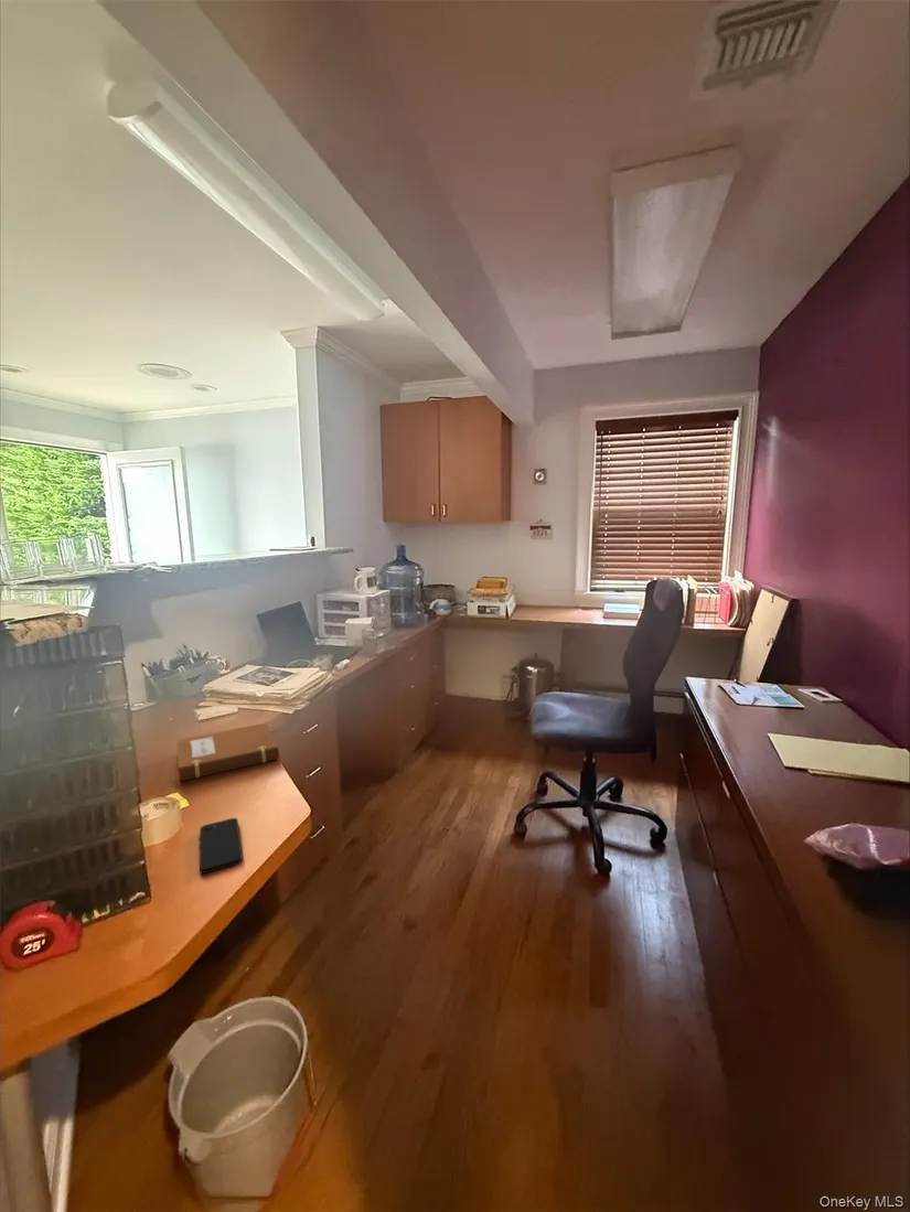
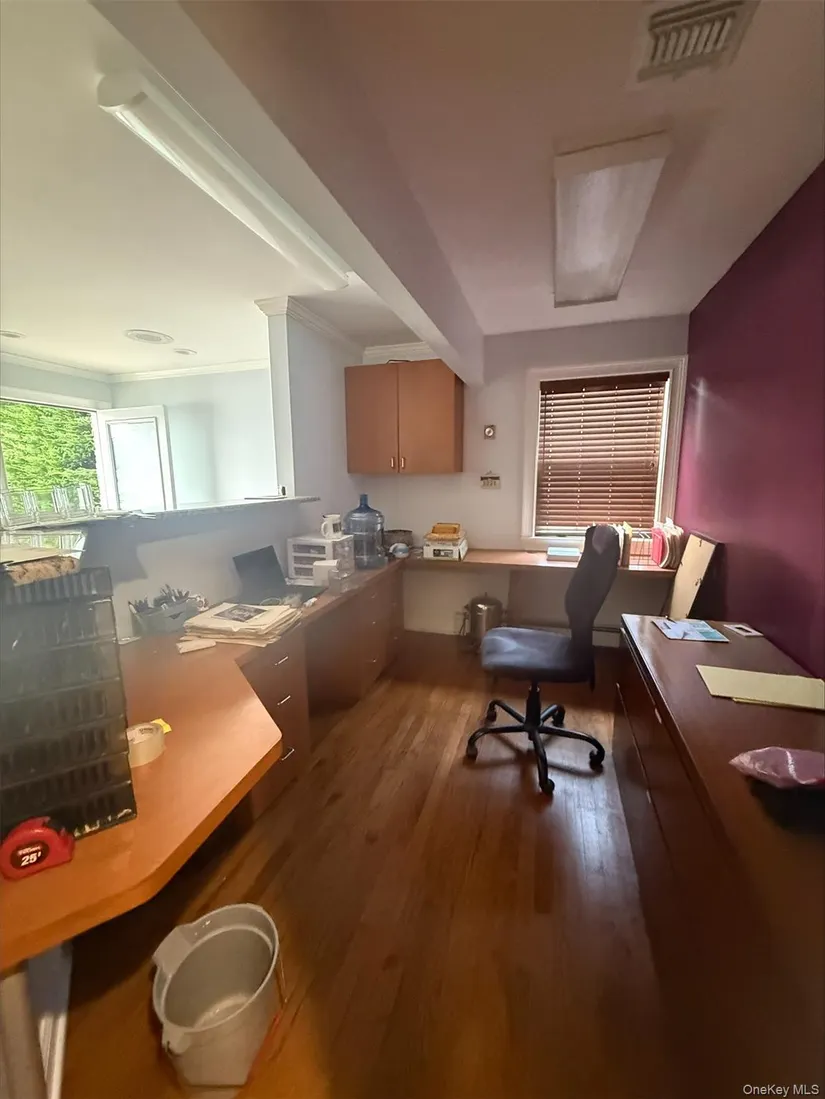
- notebook (224, 750)
- smartphone (220, 843)
